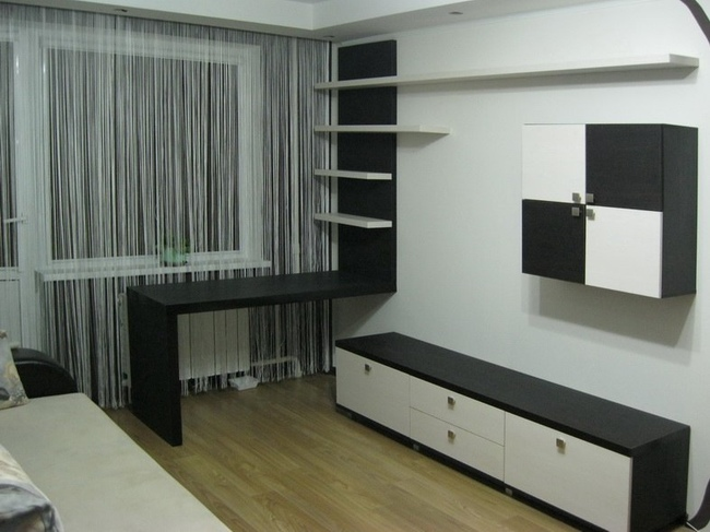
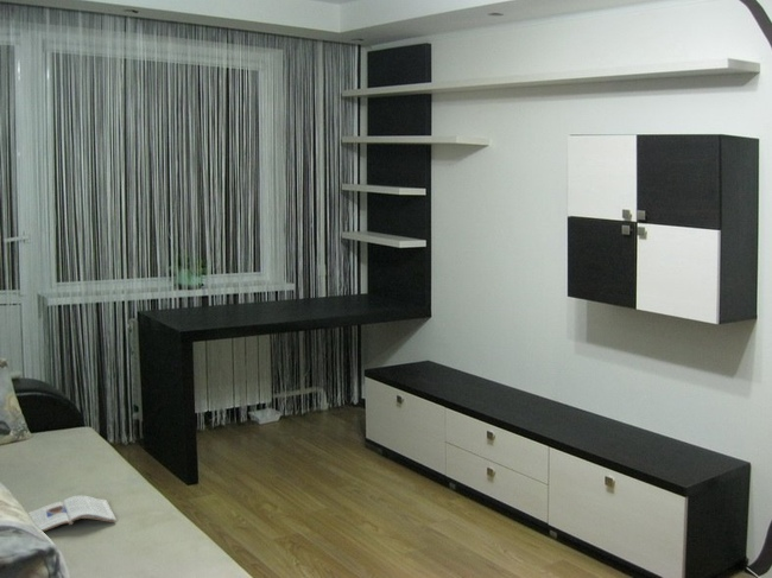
+ magazine (68, 513)
